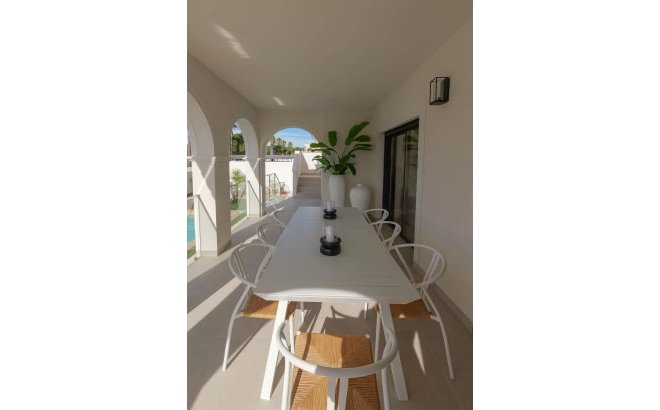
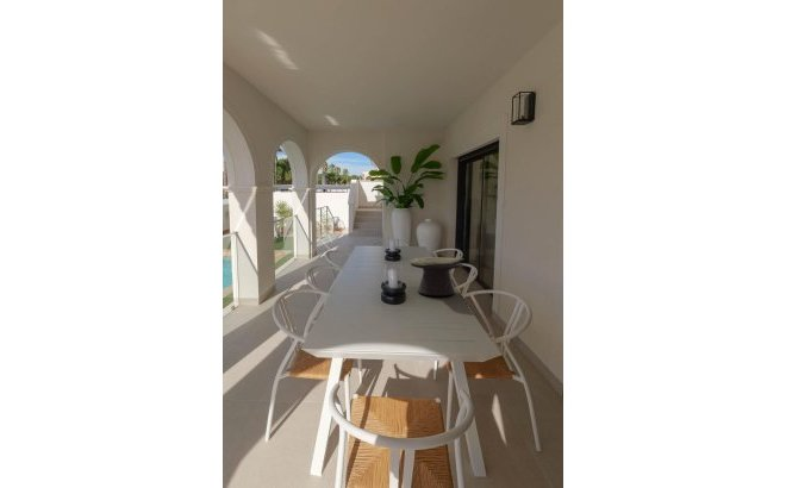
+ decorative bowl (438, 275)
